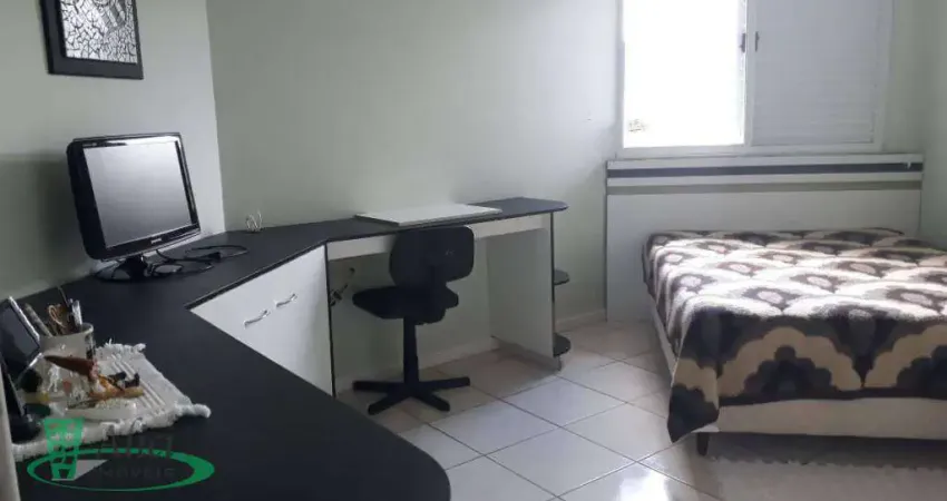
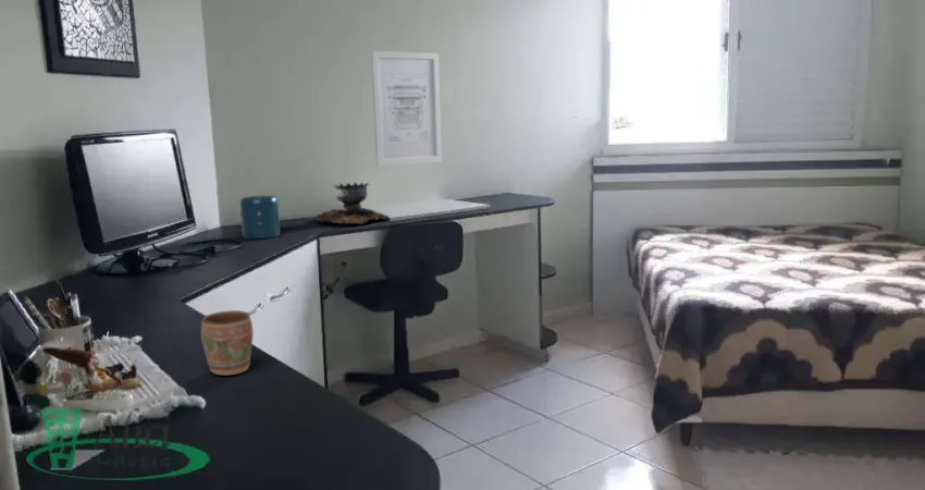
+ wall art (407, 108)
+ speaker (260, 216)
+ mug (232, 342)
+ brazier (351, 201)
